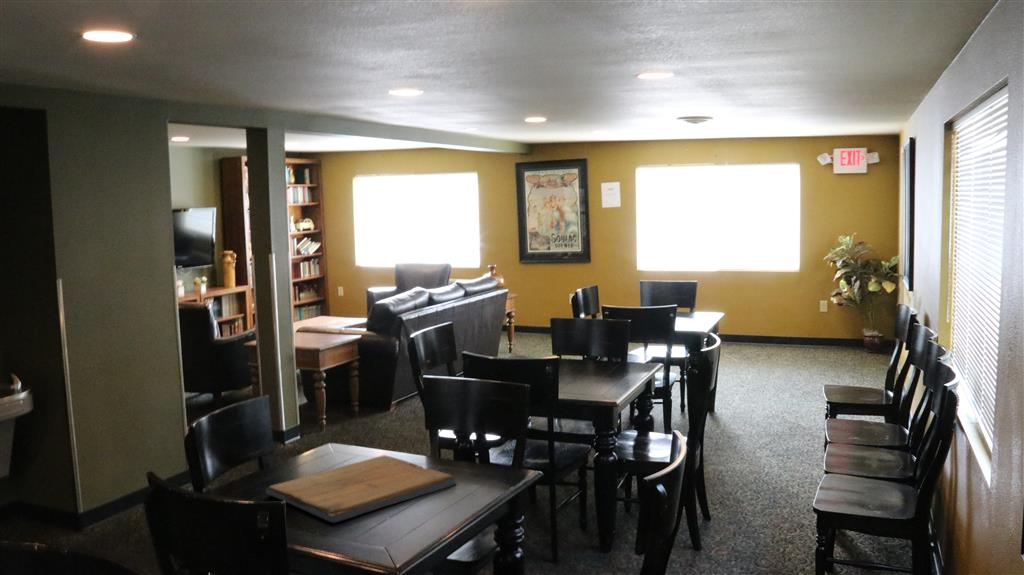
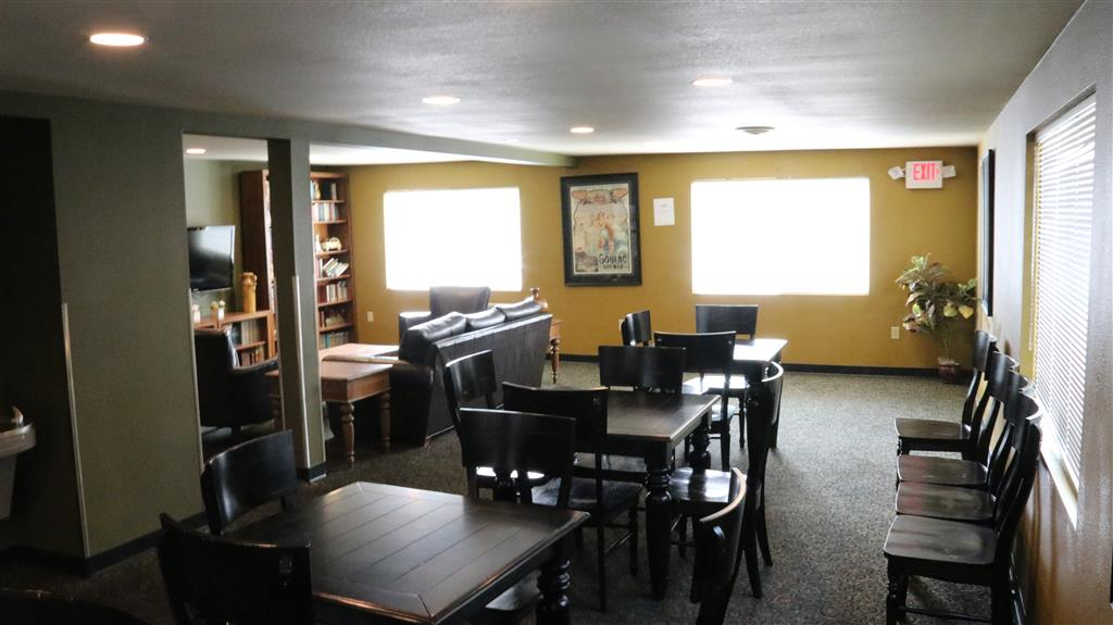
- religious icon (361, 484)
